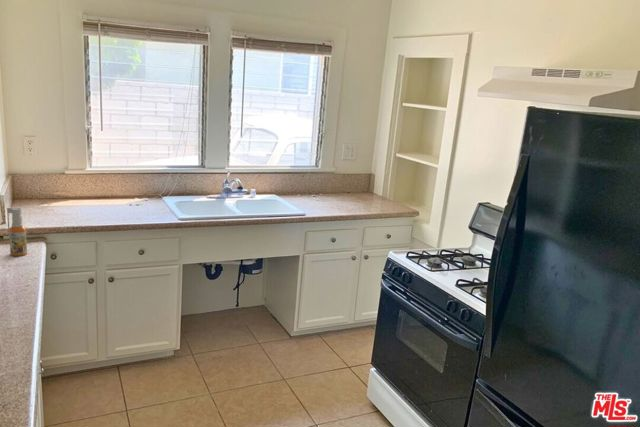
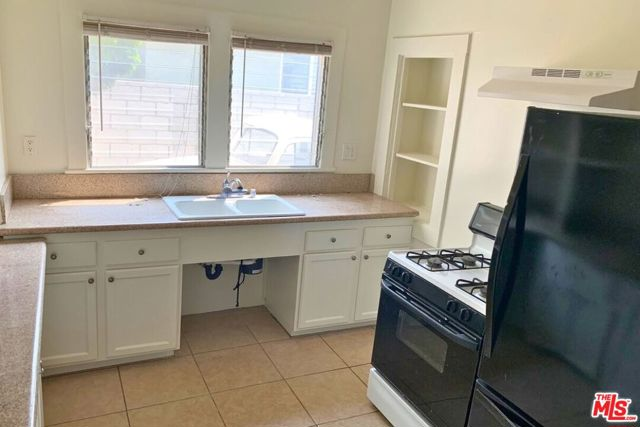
- spray bottle (16, 231)
